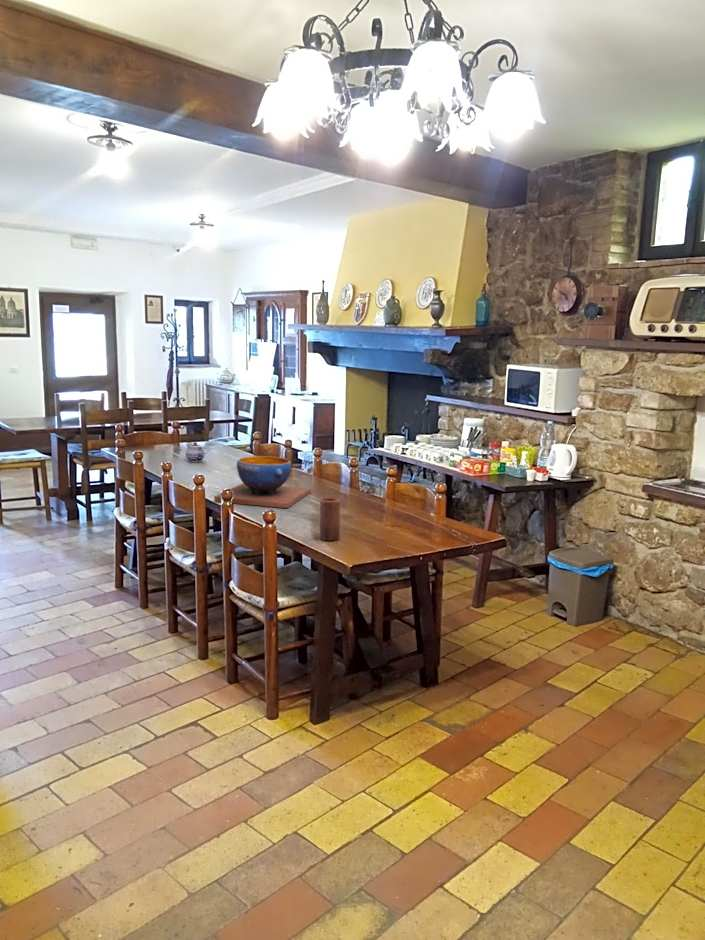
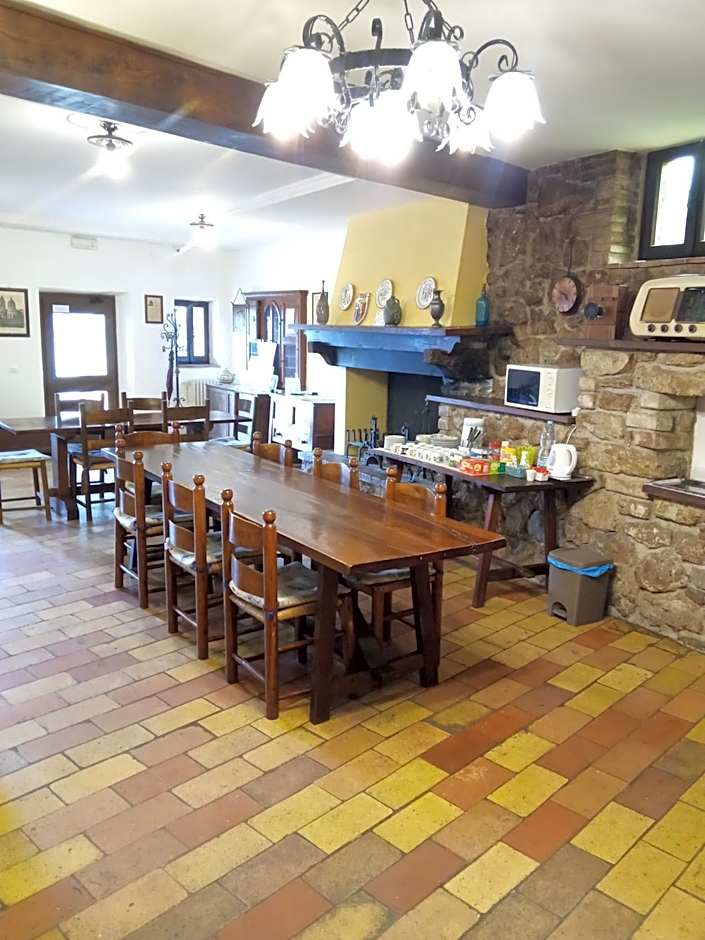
- teapot (195, 451)
- decorative bowl (264, 478)
- candle (329, 519)
